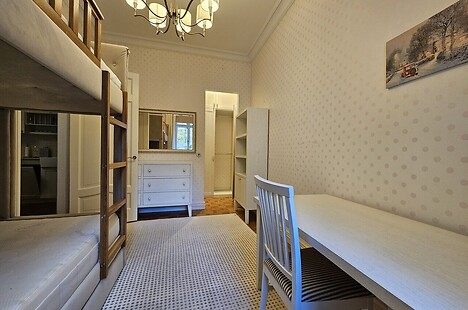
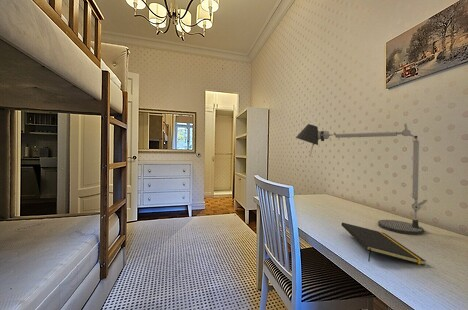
+ desk lamp (344, 137)
+ notepad (376, 240)
